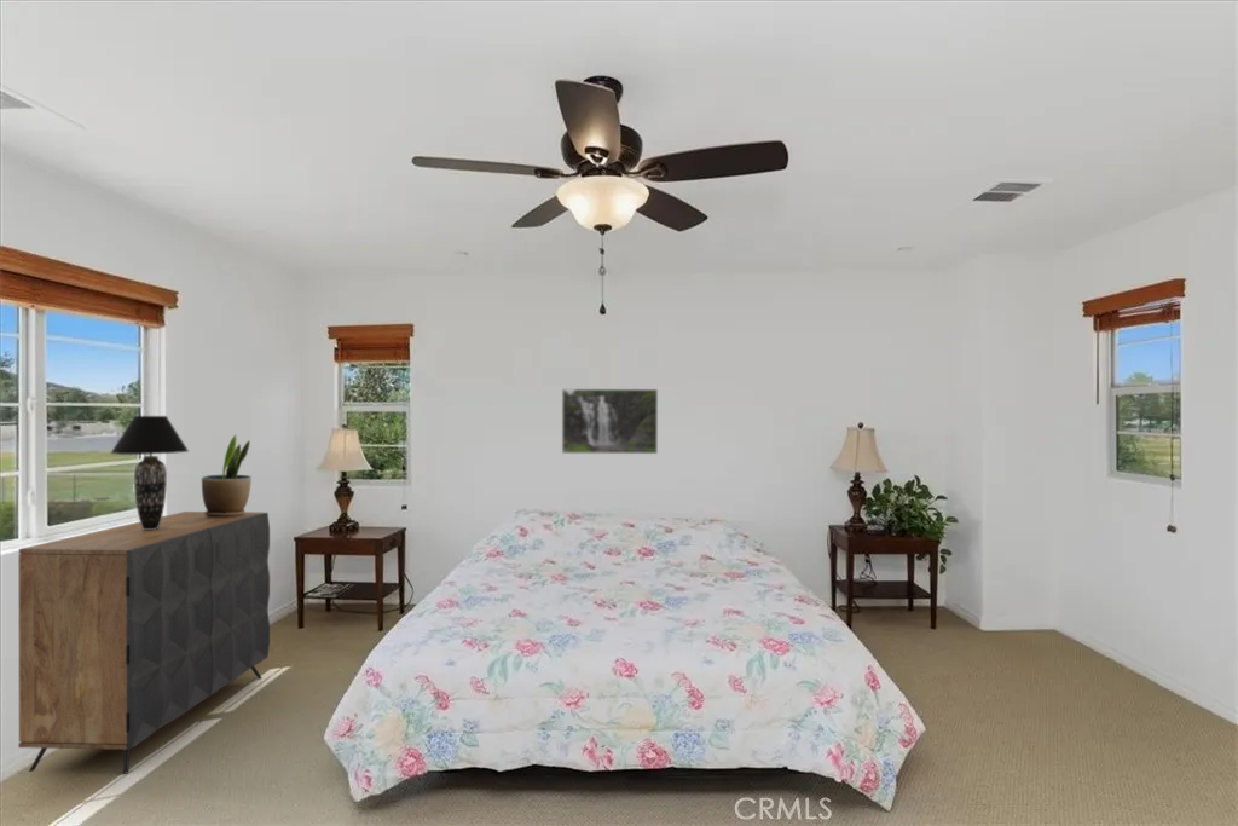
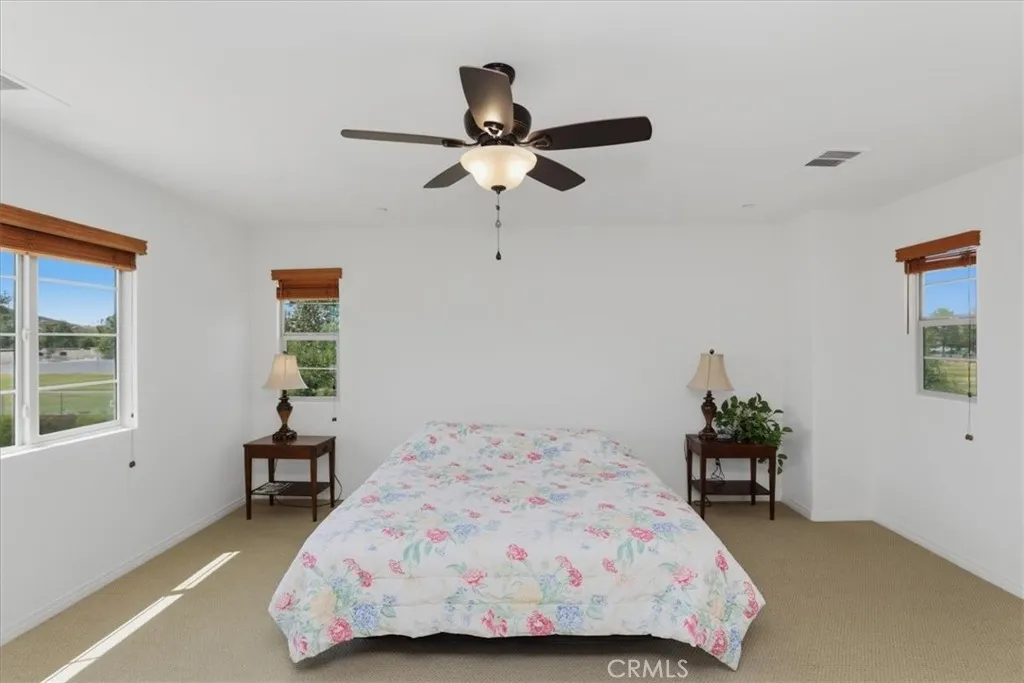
- potted plant (226, 474)
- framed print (609, 421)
- dresser (163, 622)
- table lamp (150, 472)
